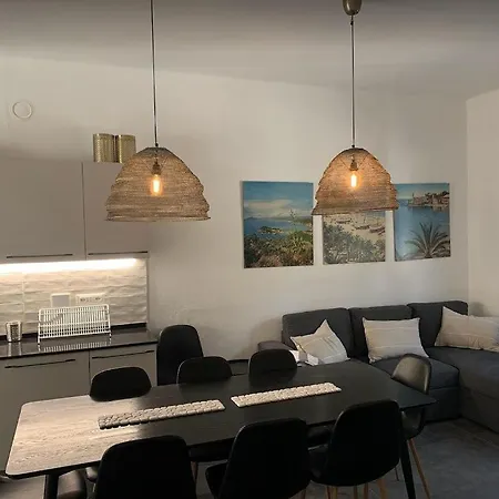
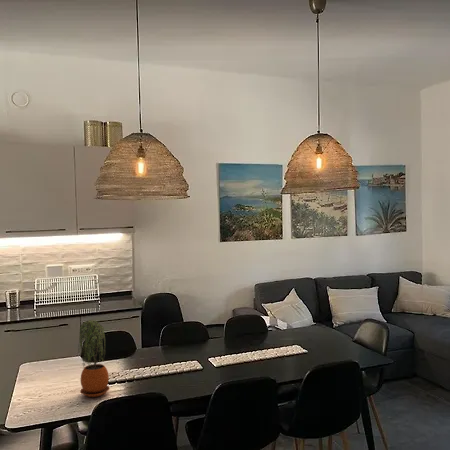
+ potted plant (91, 357)
